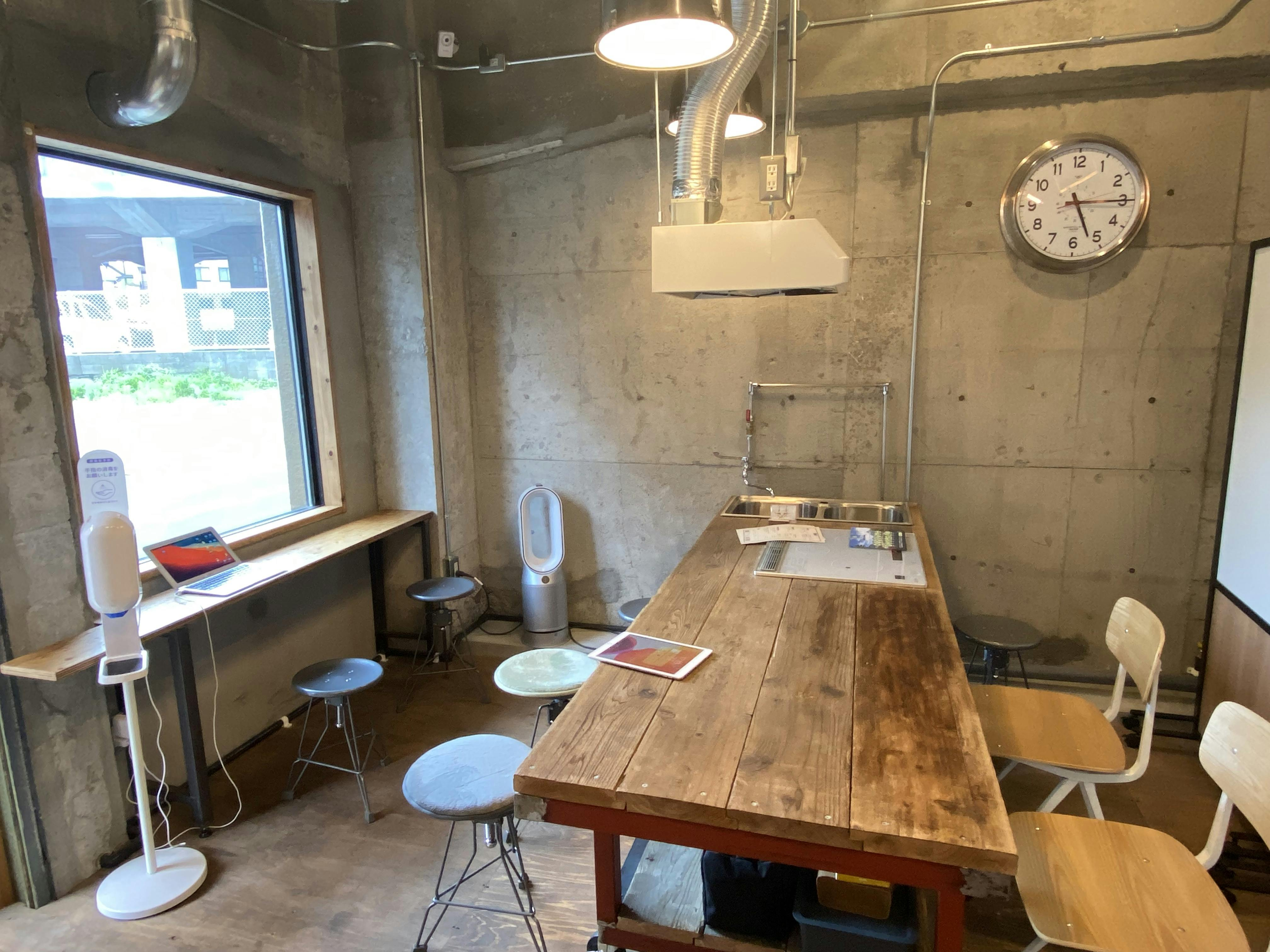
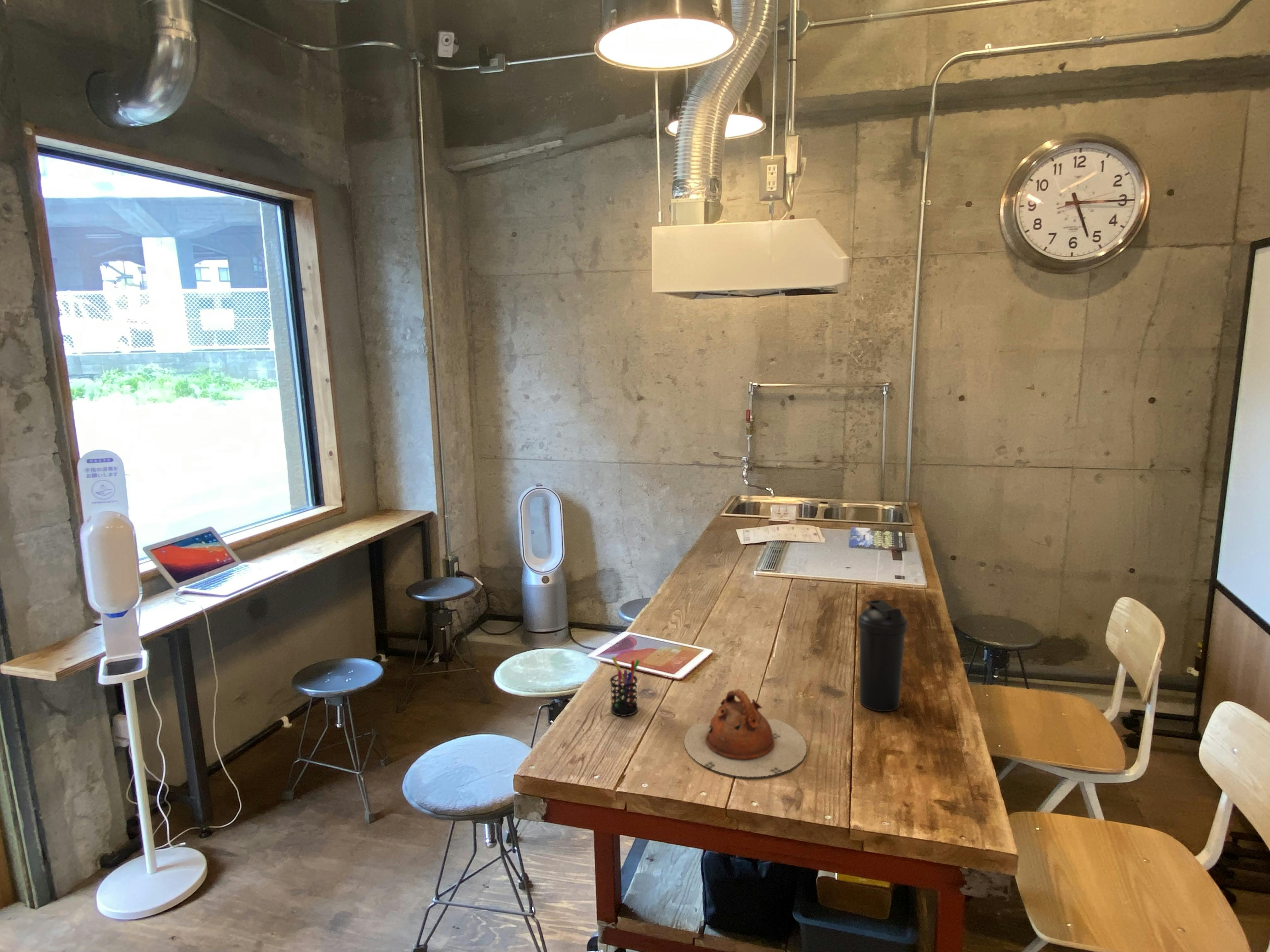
+ pen holder (627, 683)
+ teapot (745, 717)
+ water bottle (881, 654)
